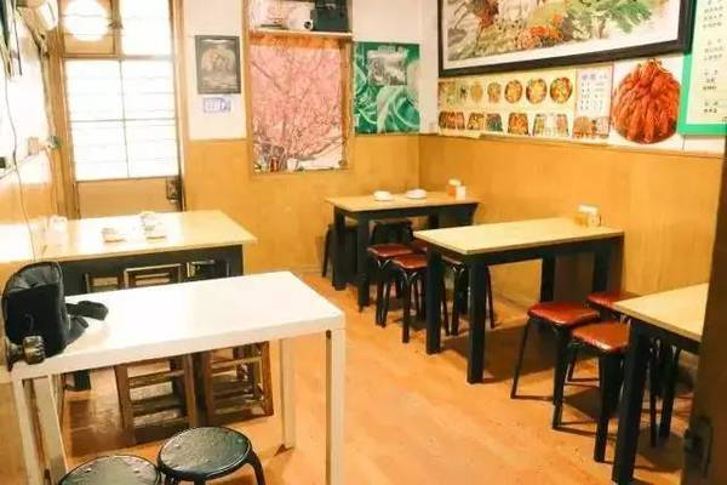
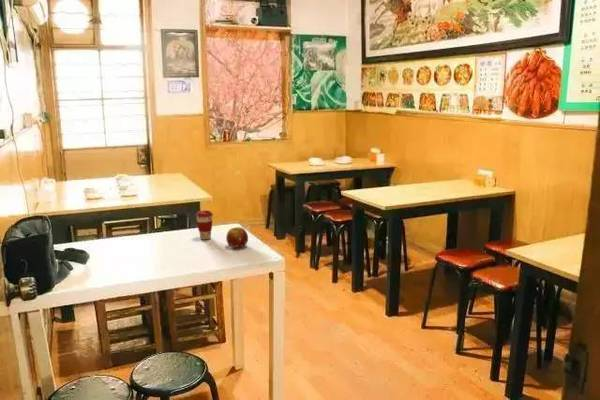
+ coffee cup (204, 225)
+ fruit (237, 237)
